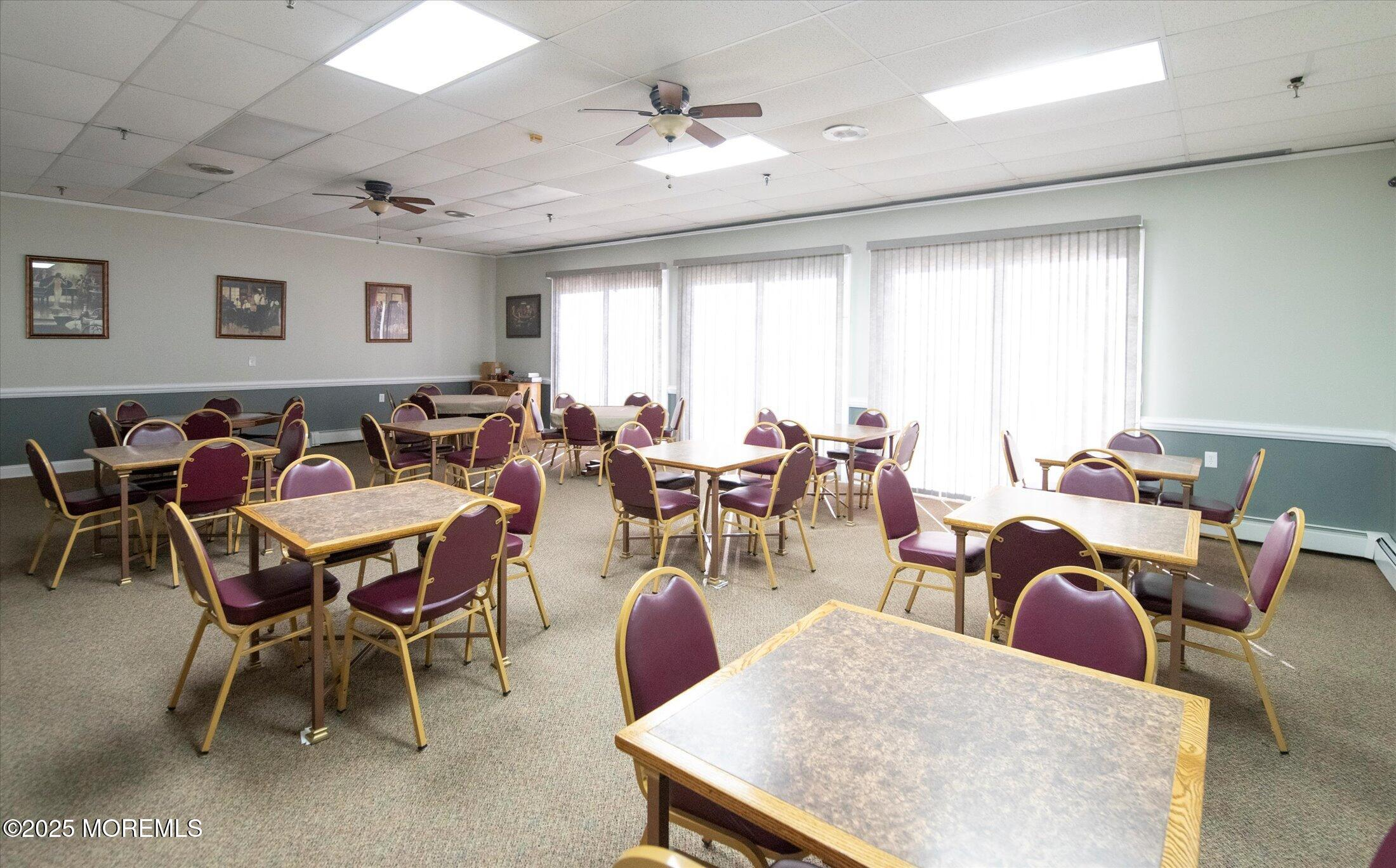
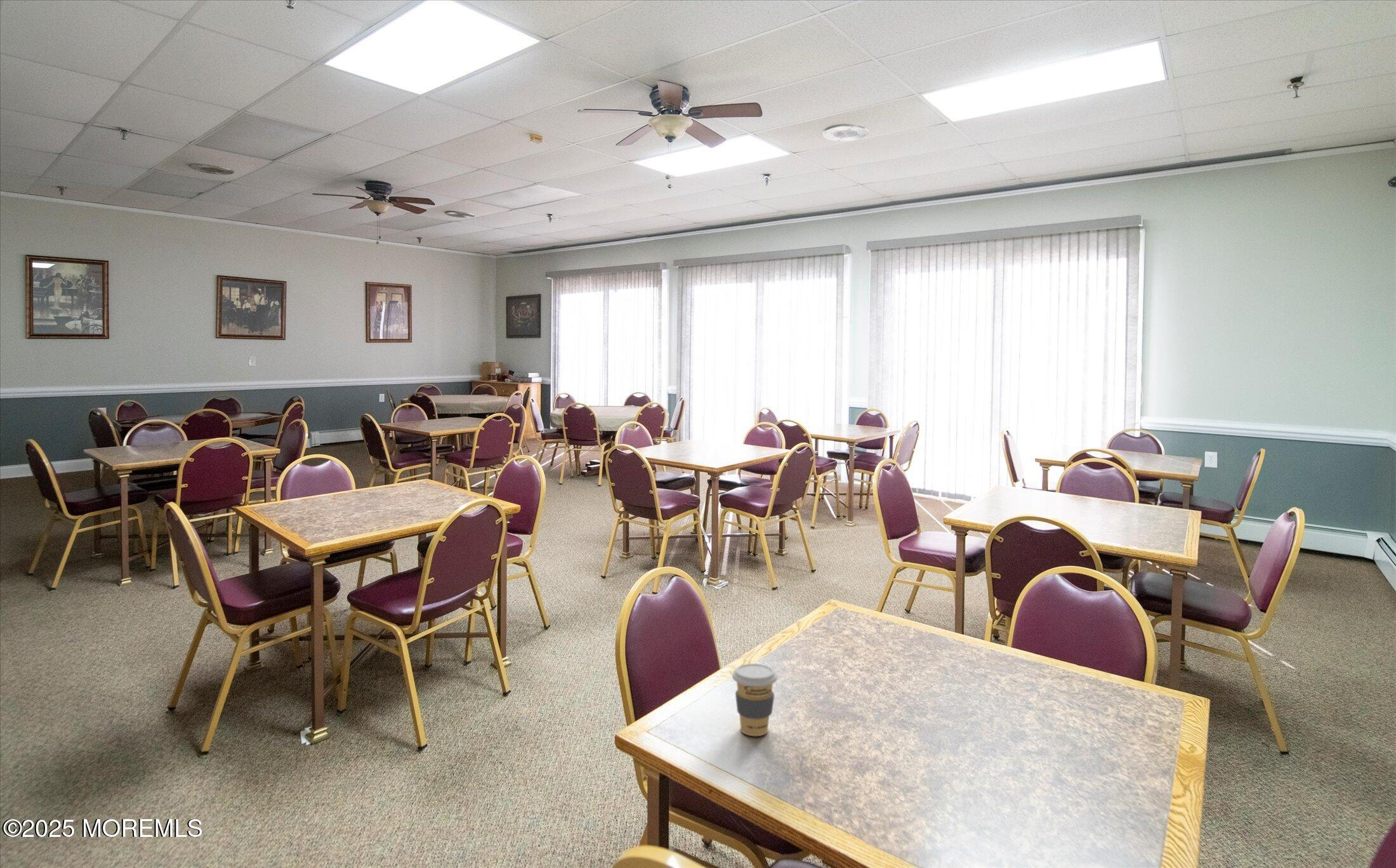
+ coffee cup (754, 700)
